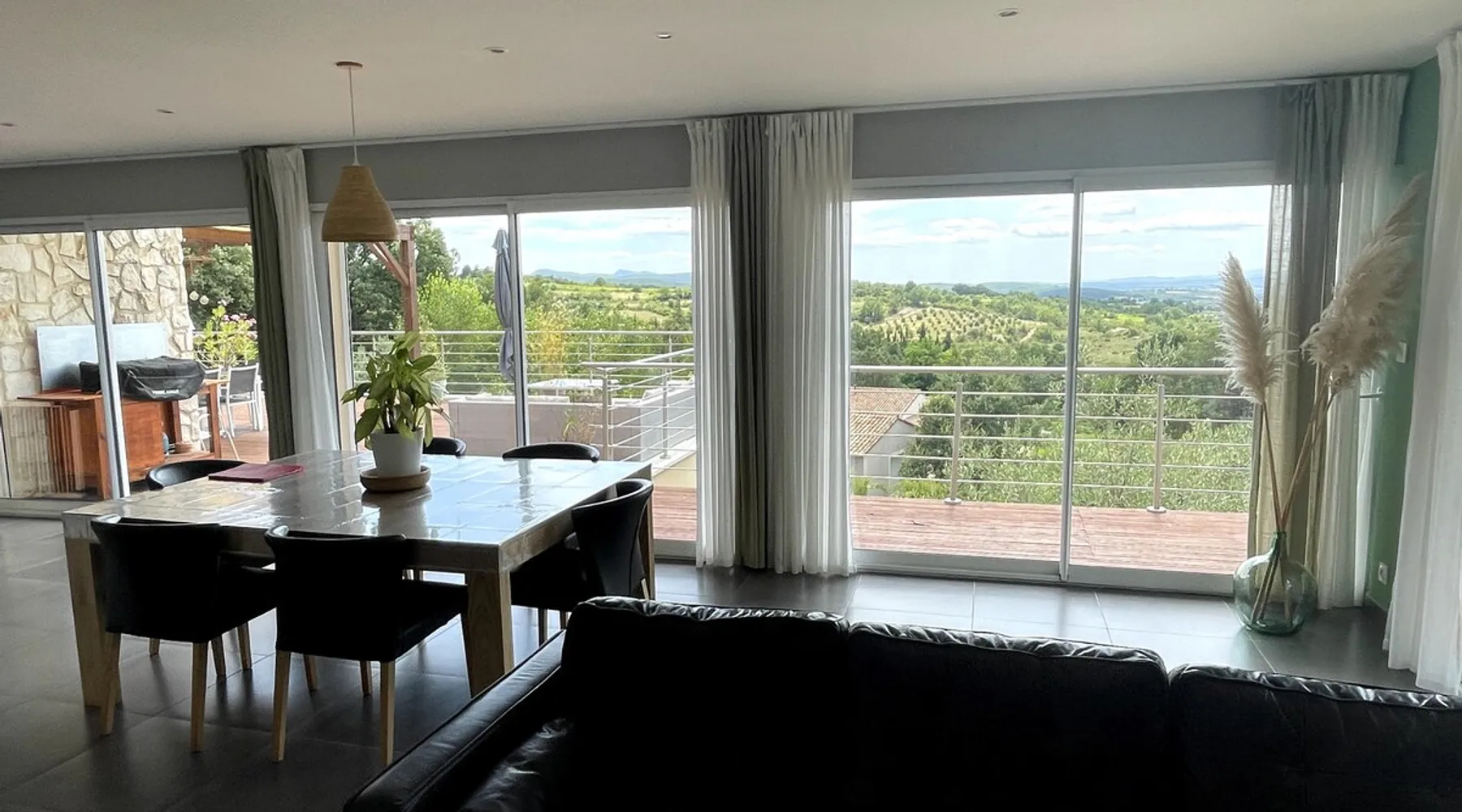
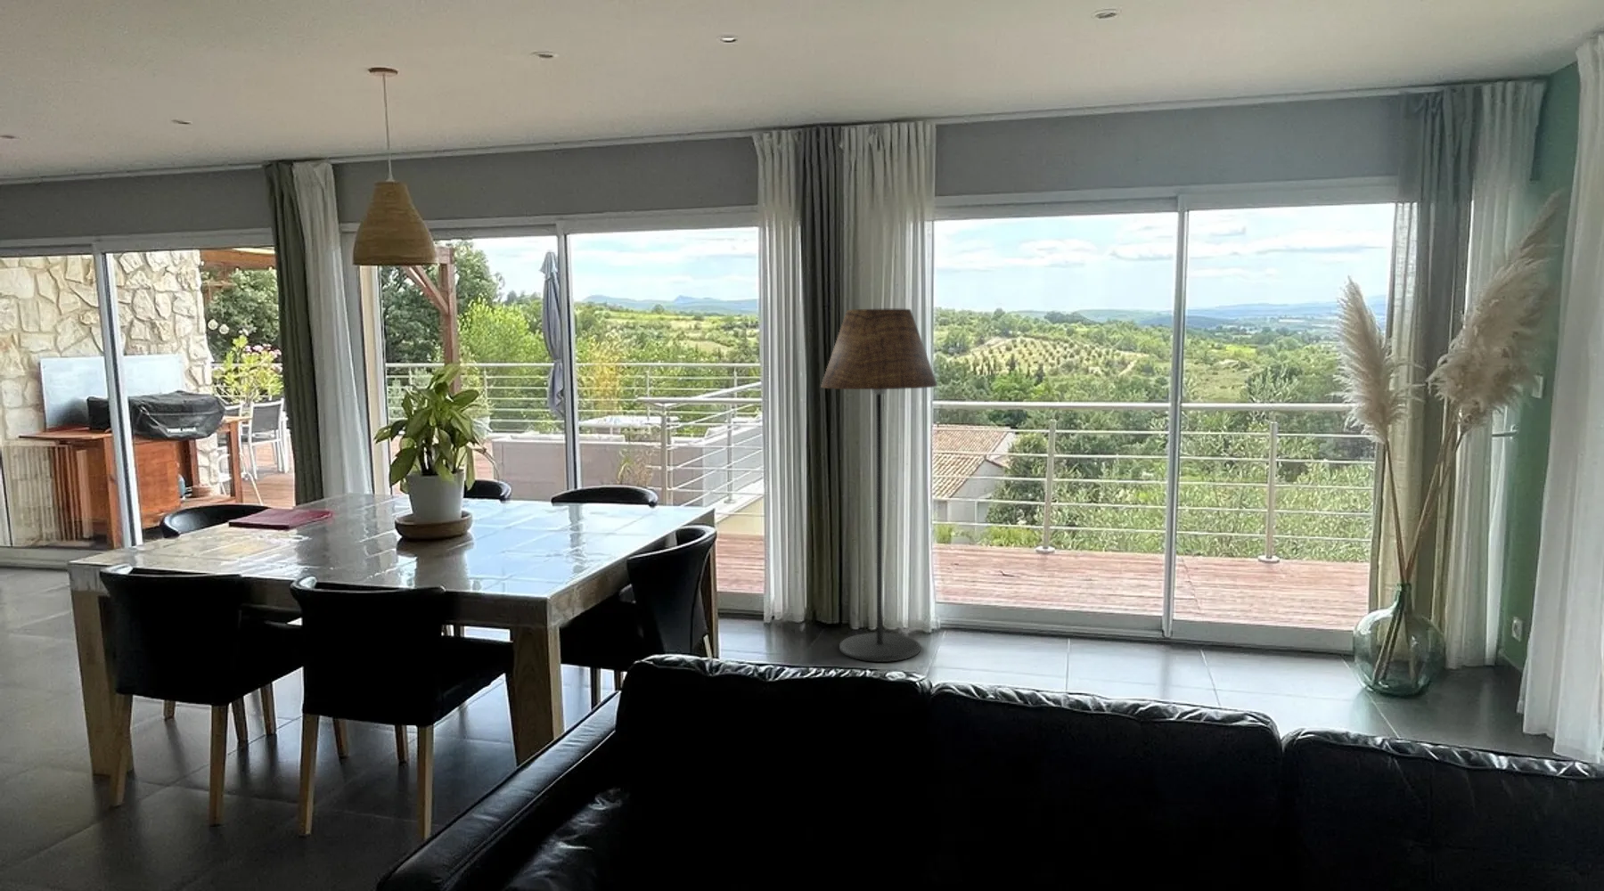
+ floor lamp (879, 482)
